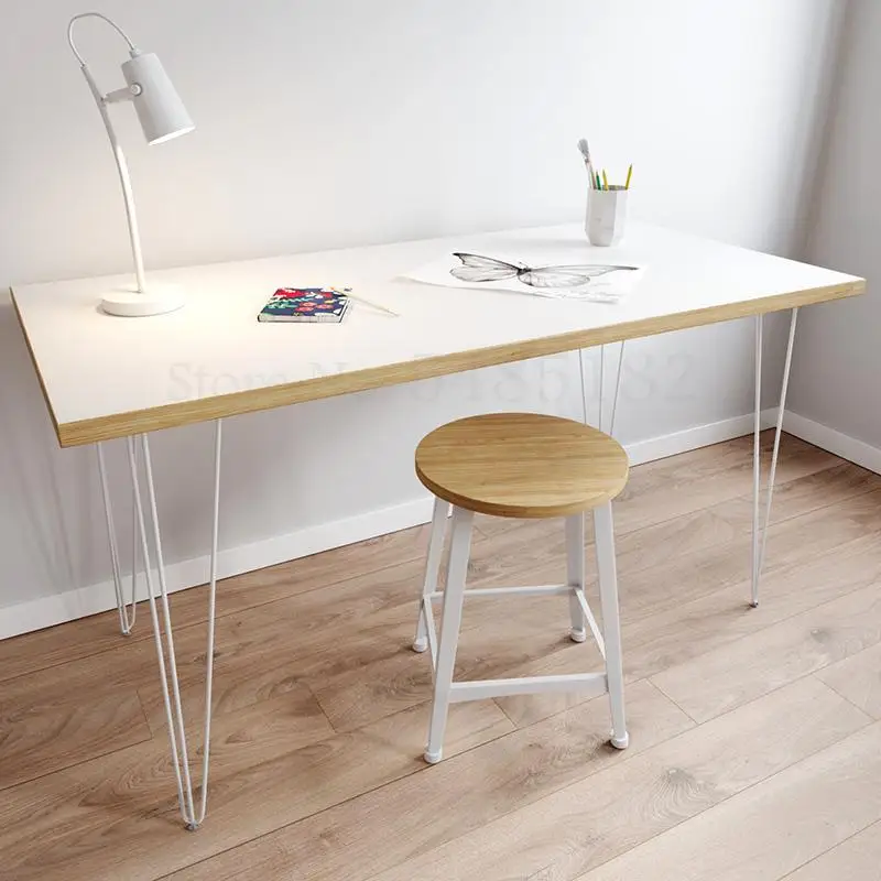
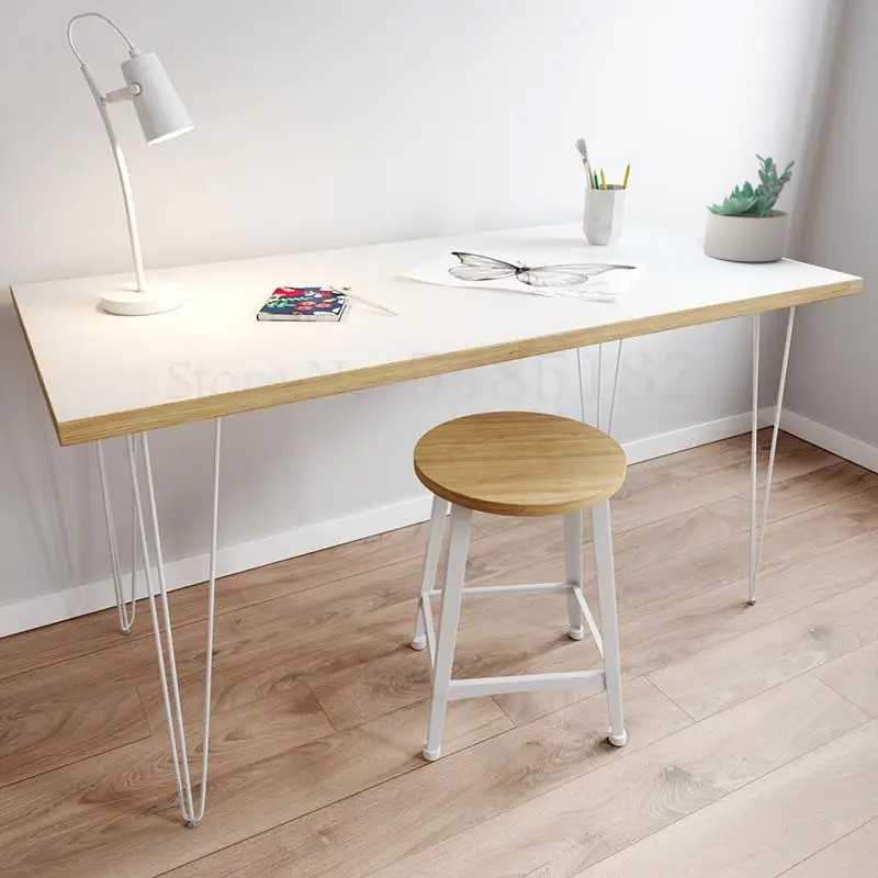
+ succulent plant (746, 204)
